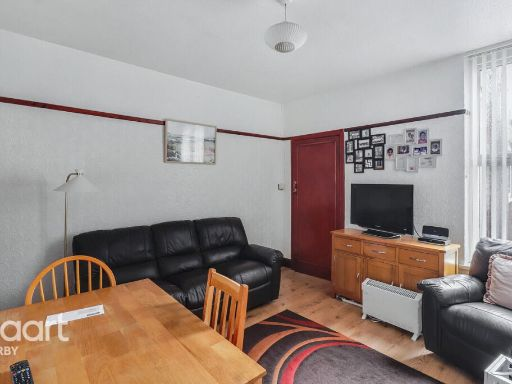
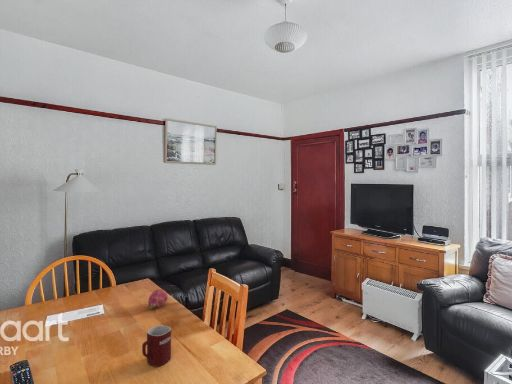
+ fruit (157, 297)
+ mug (155, 347)
